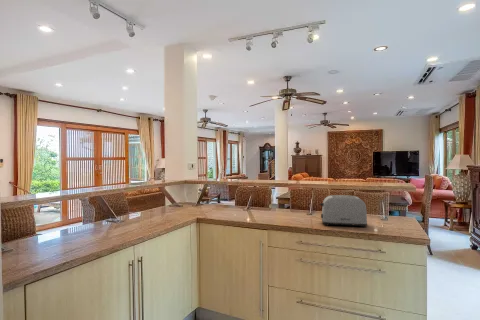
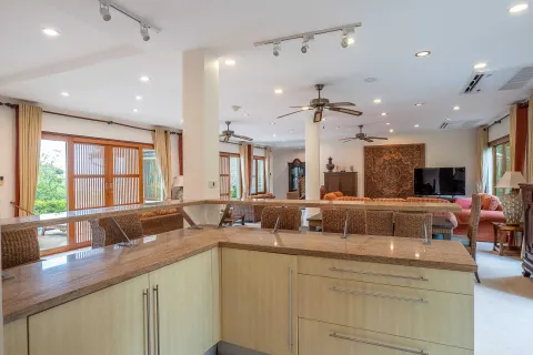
- toaster (342, 210)
